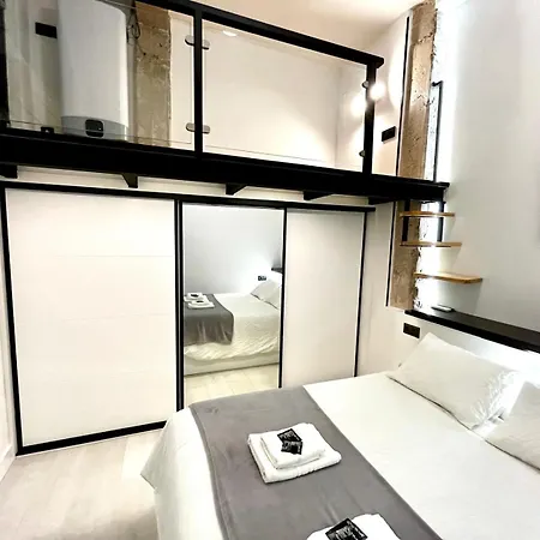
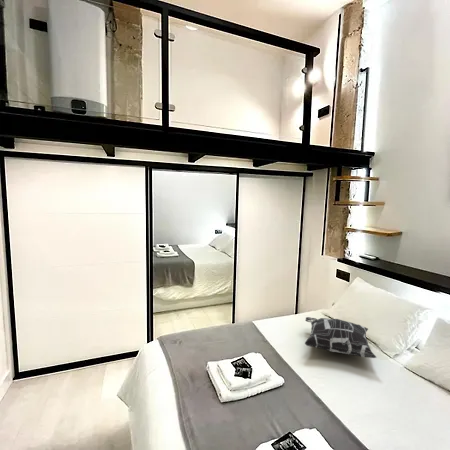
+ decorative pillow (336, 334)
